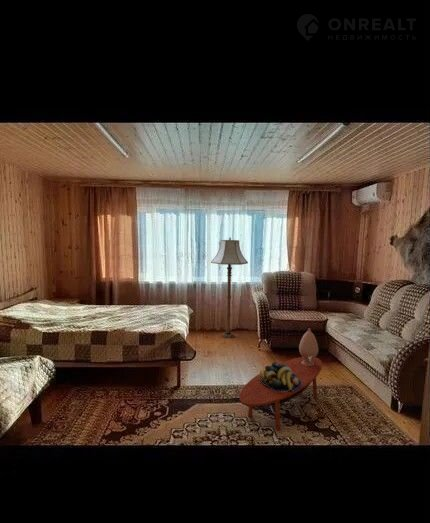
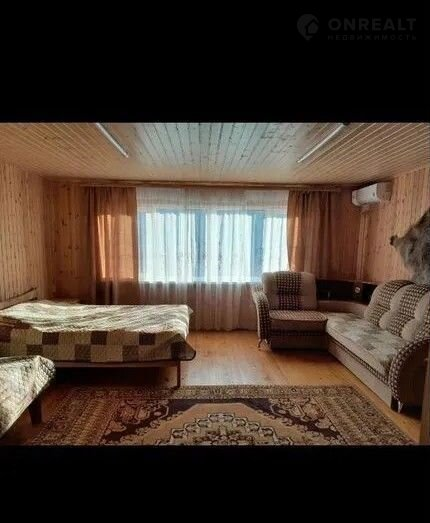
- floor lamp (228, 286)
- vase (308, 346)
- fruit bowl (280, 373)
- coffee table (285, 392)
